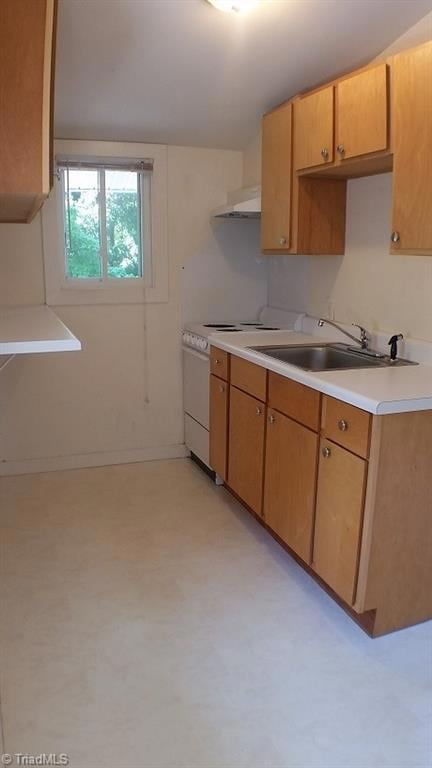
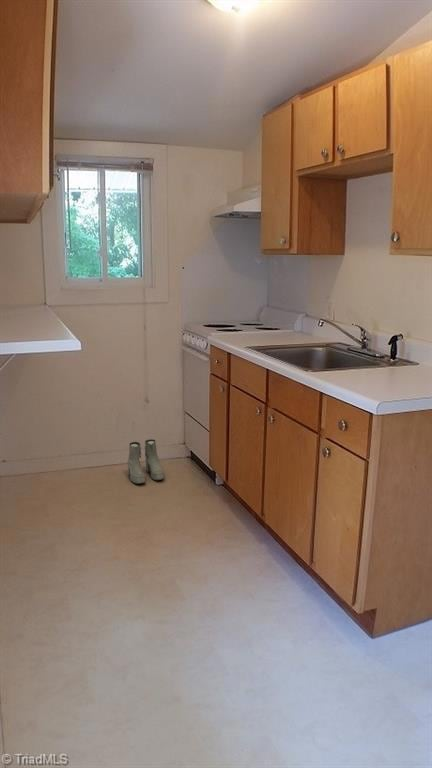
+ boots (146, 460)
